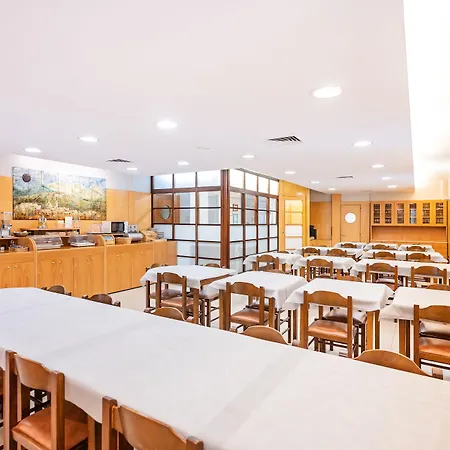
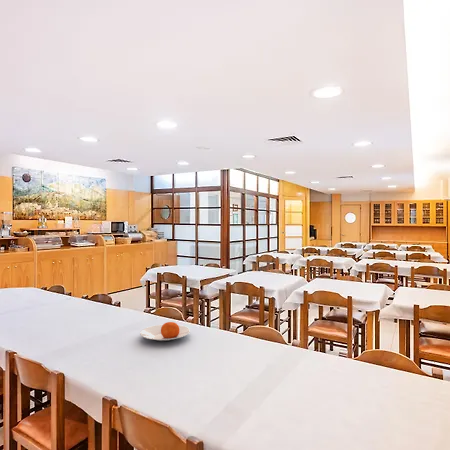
+ plate (165, 329)
